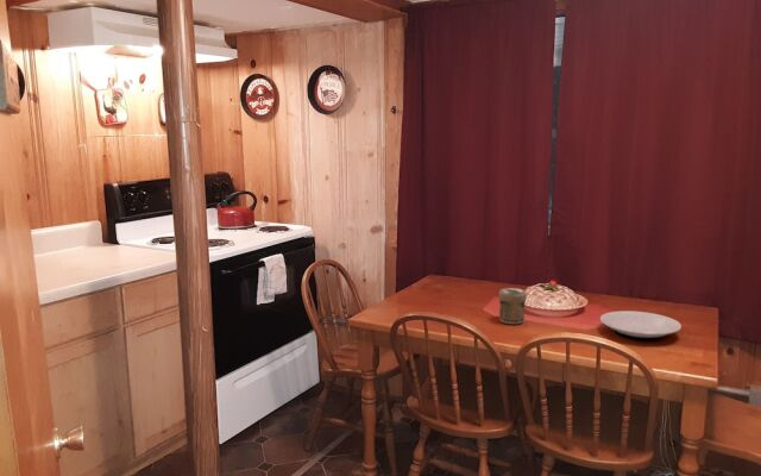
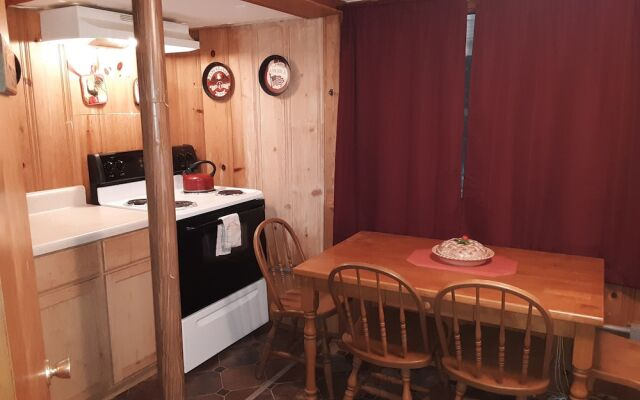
- jar (511, 306)
- plate (639, 326)
